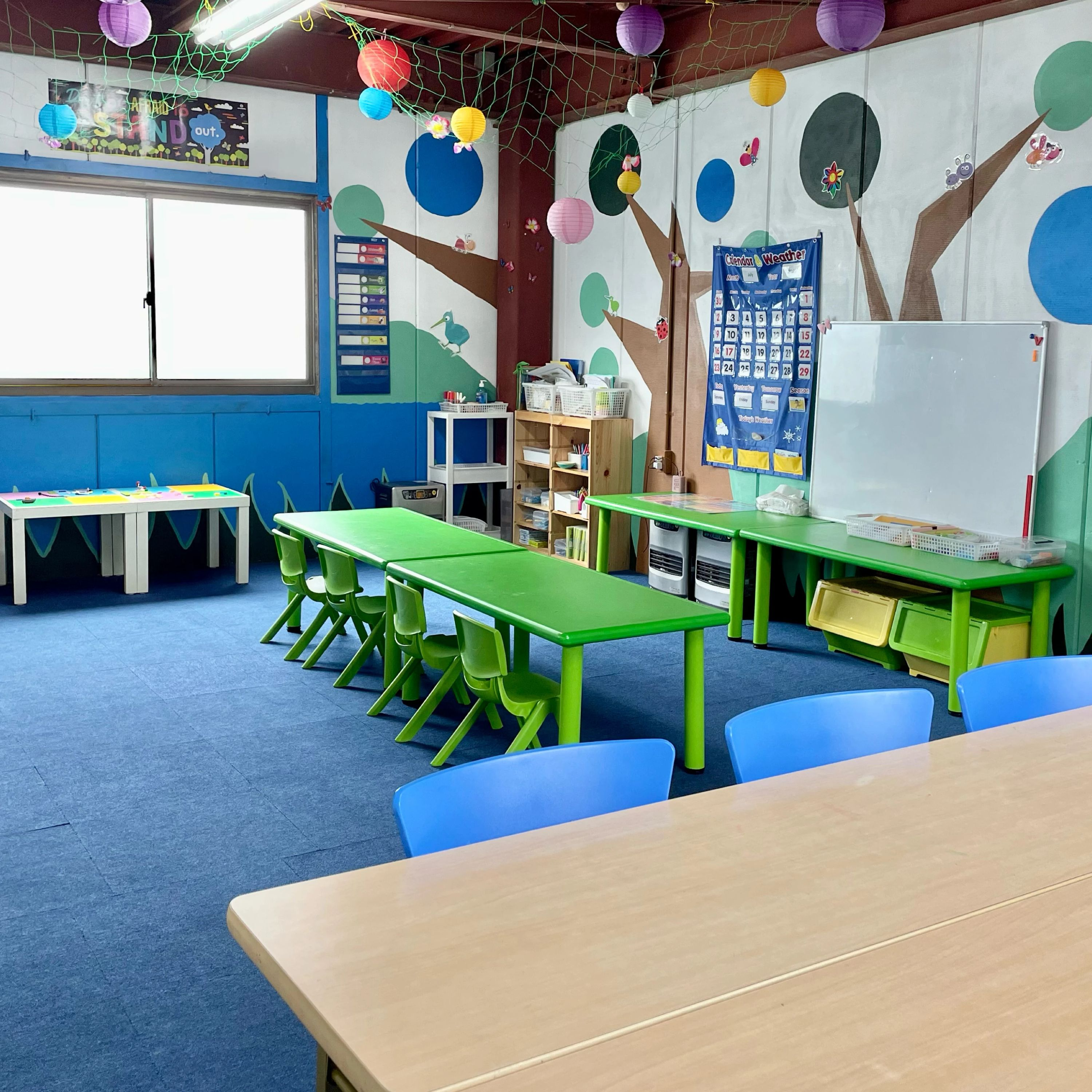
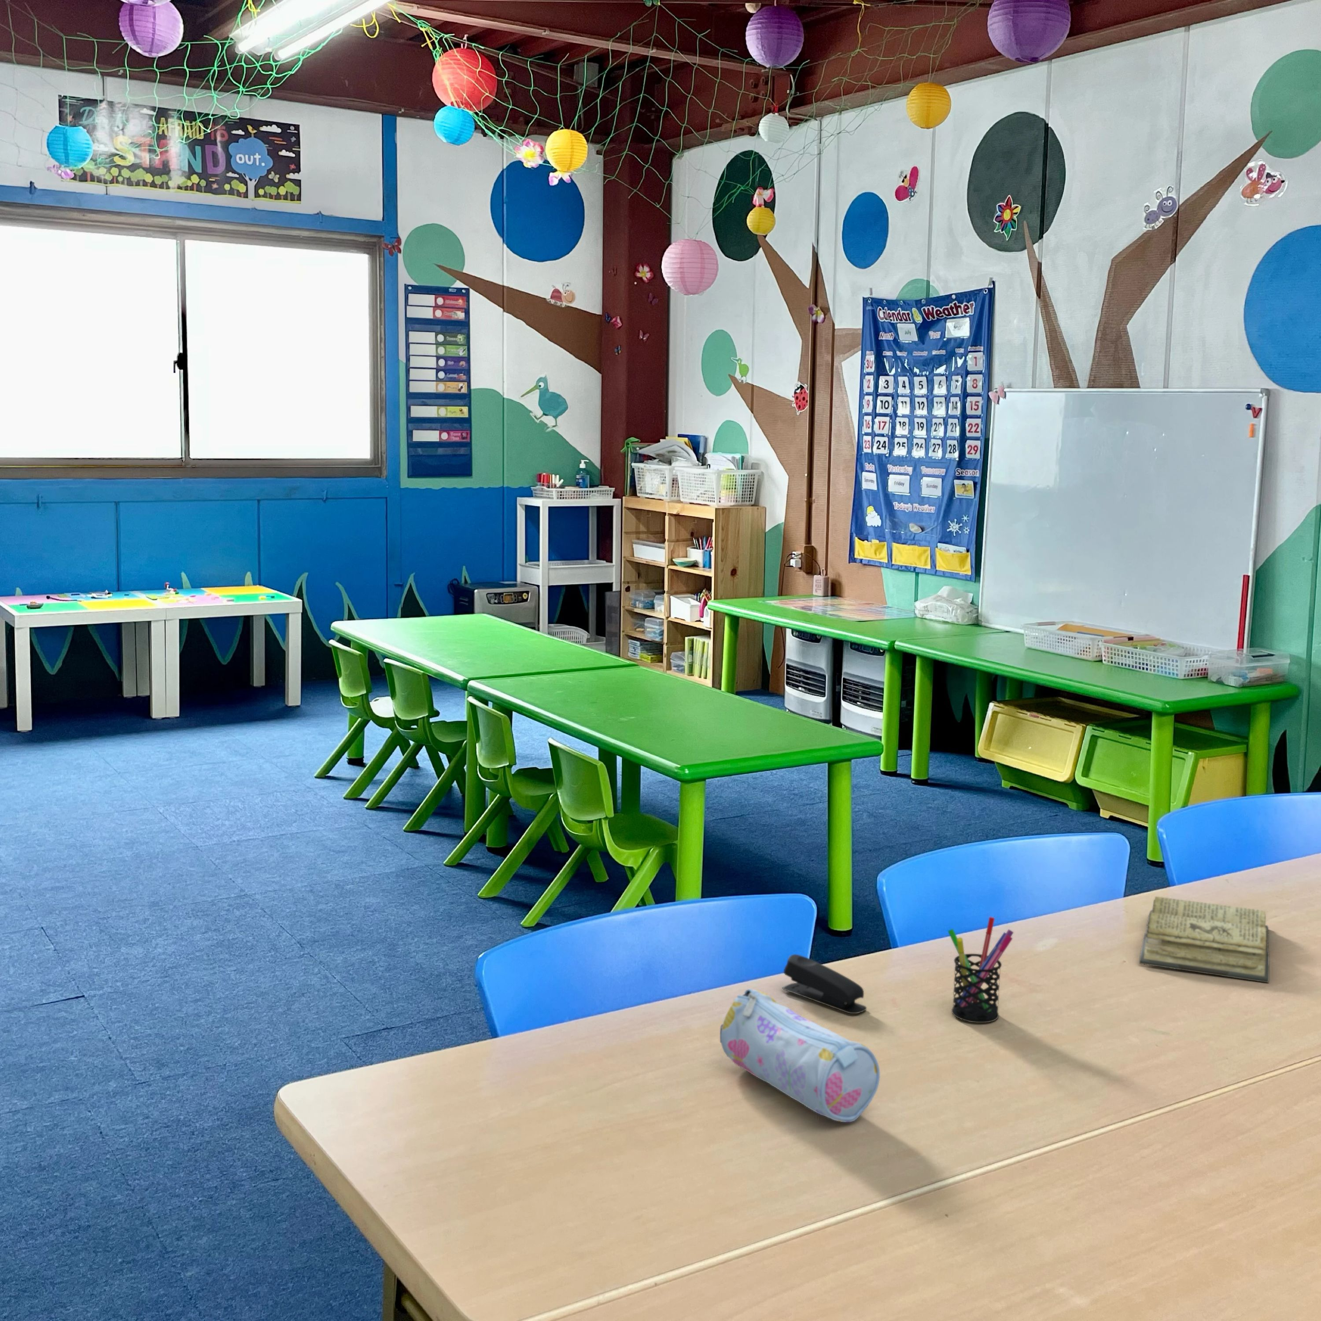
+ pen holder (974, 965)
+ diary (1206, 929)
+ pencil case (797, 1052)
+ stapler (824, 982)
